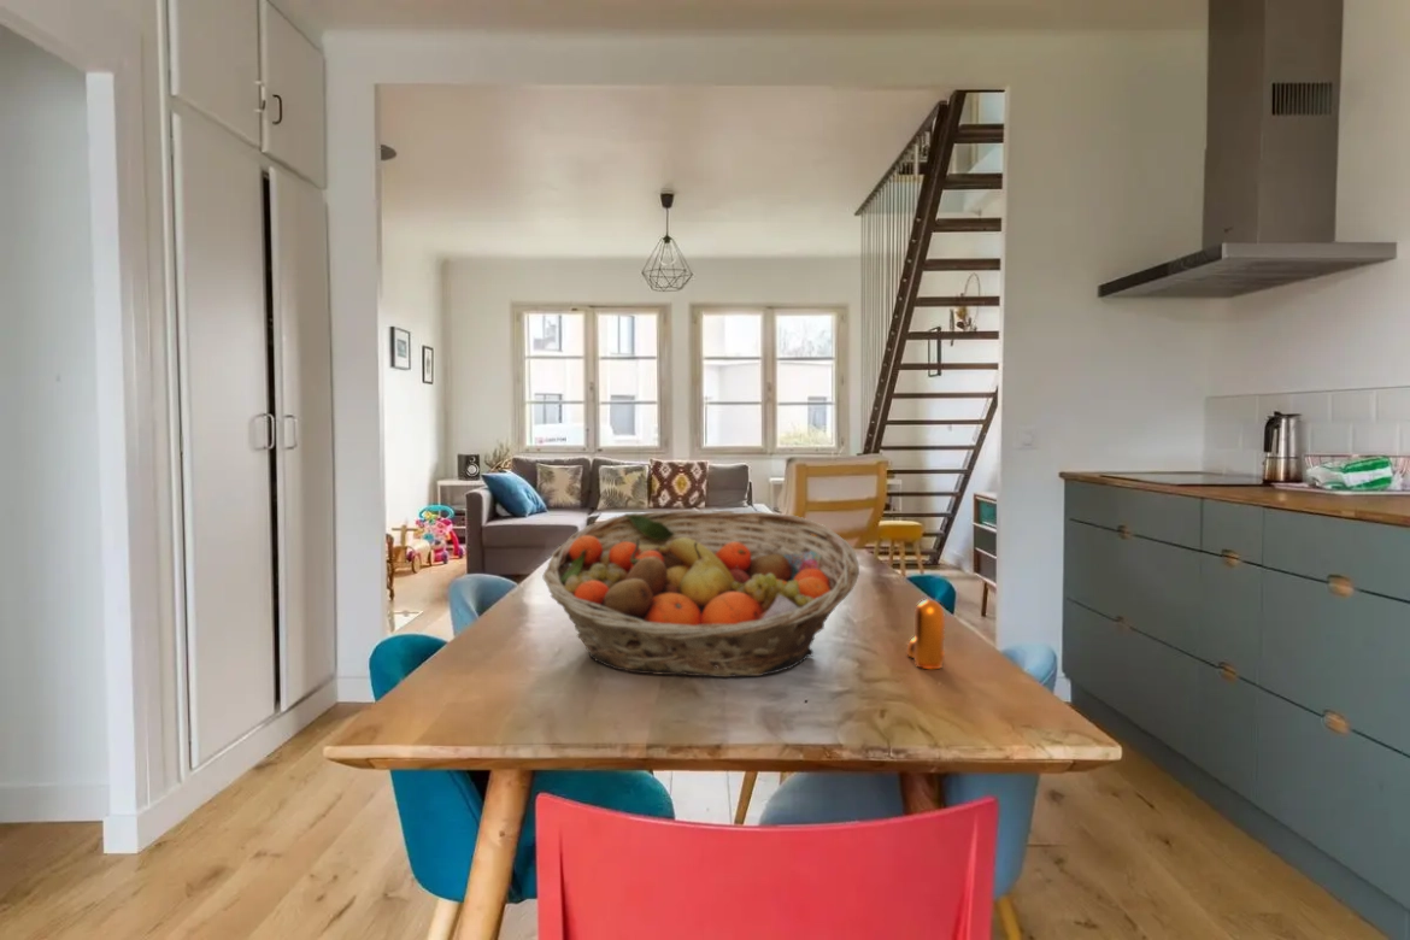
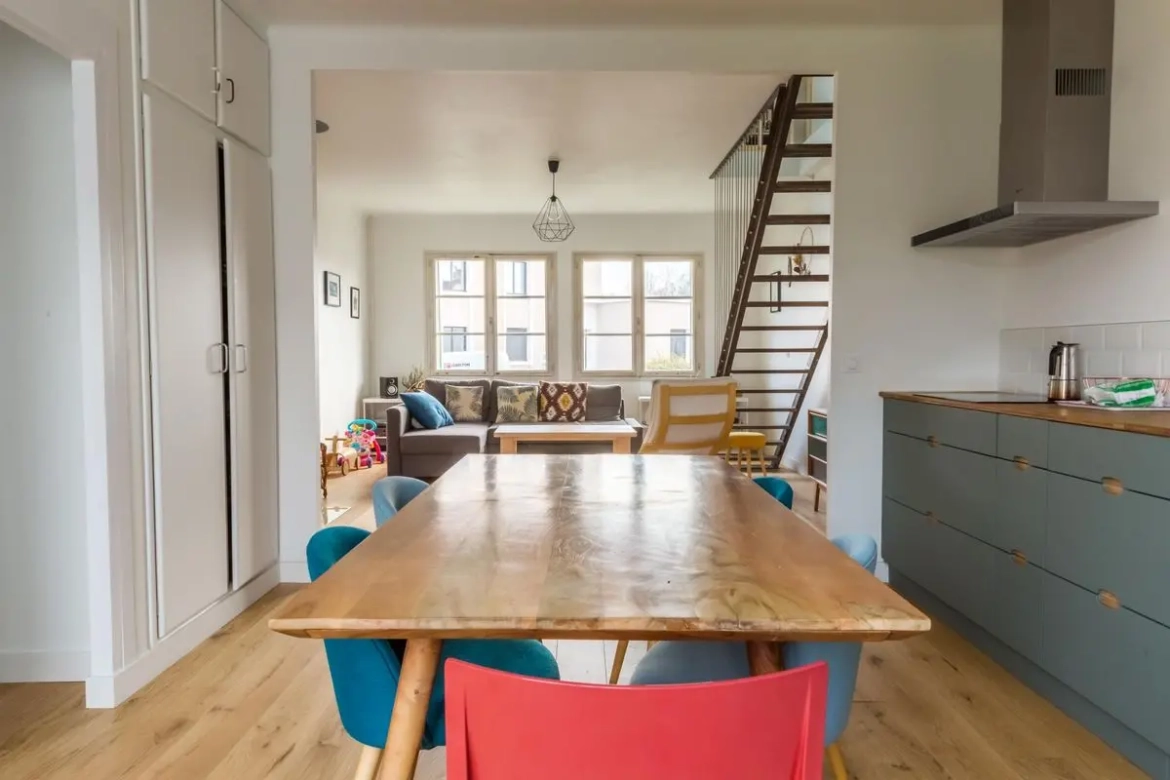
- pepper shaker (924, 628)
- fruit basket (699, 584)
